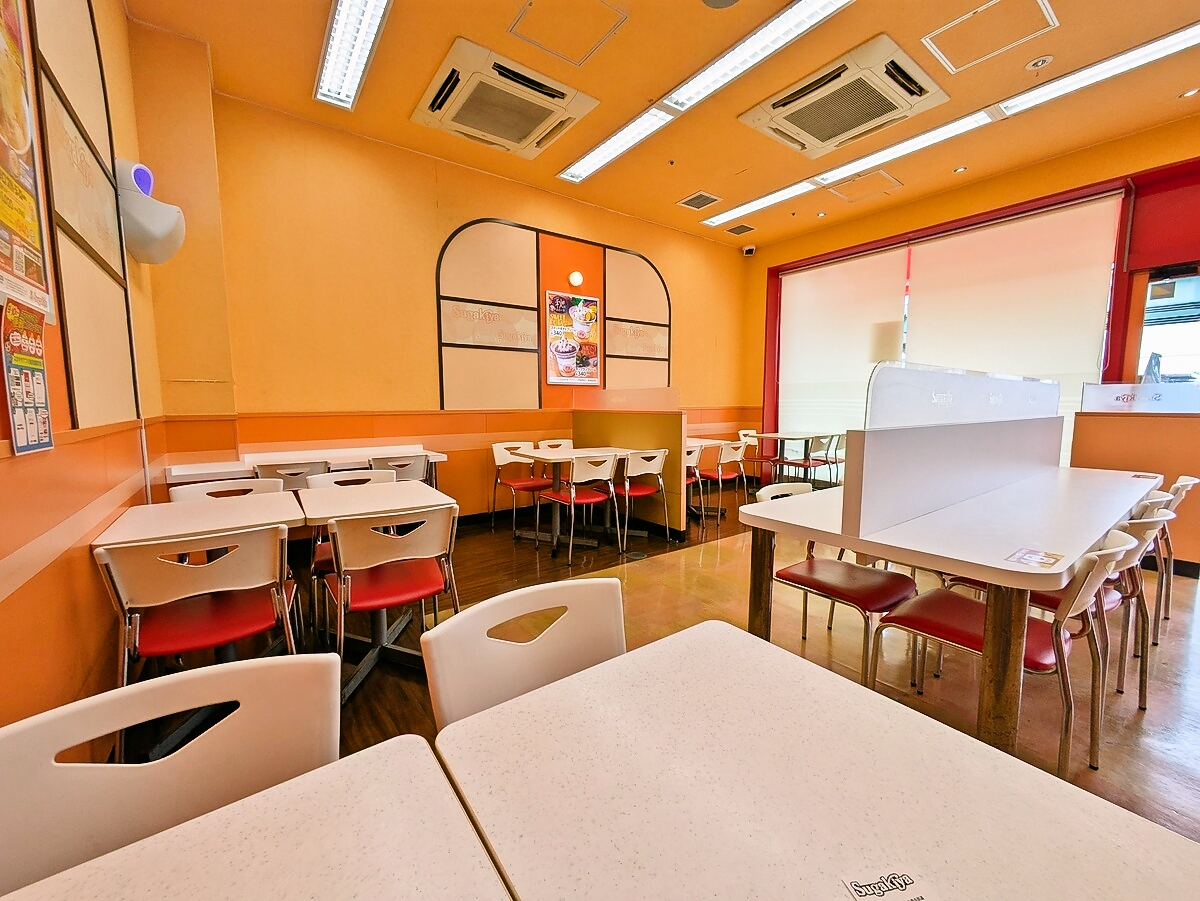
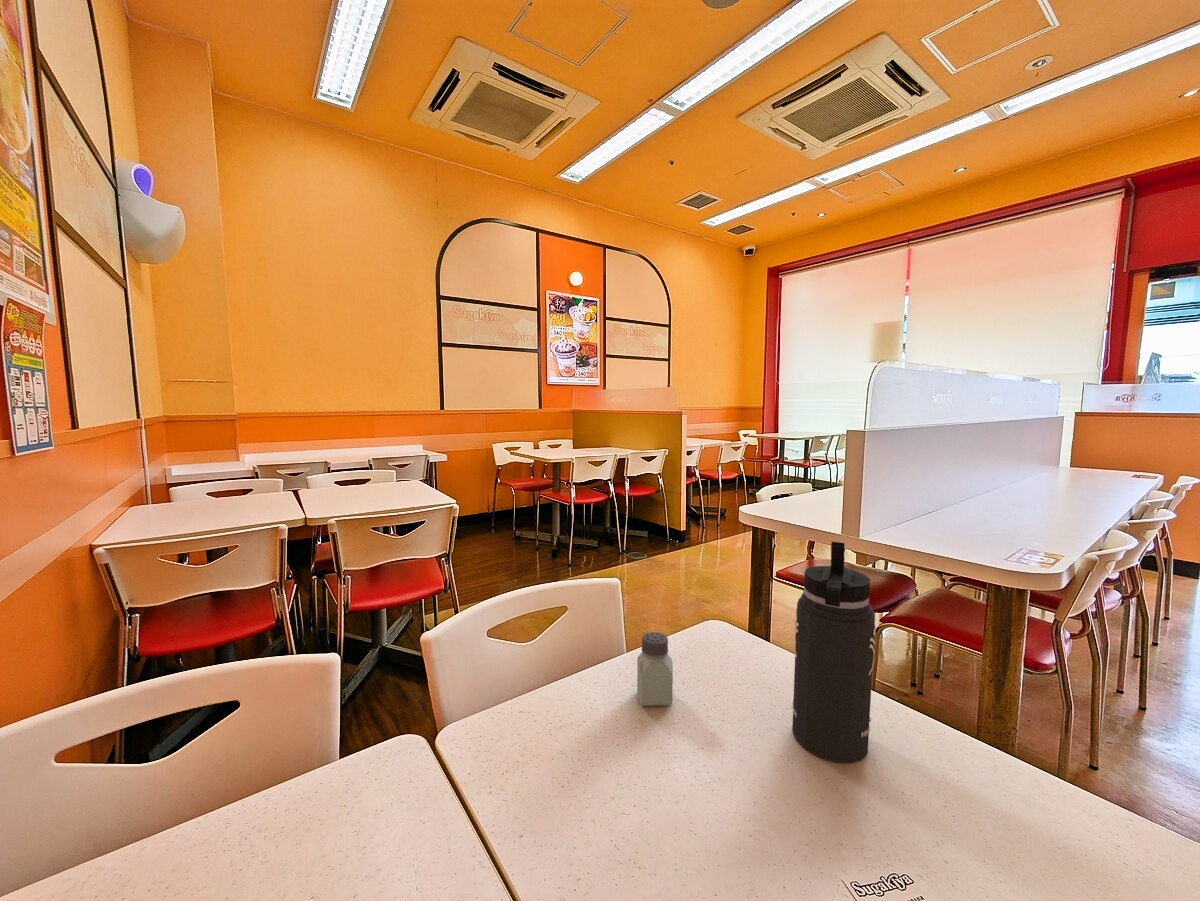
+ thermos bottle (833, 645)
+ saltshaker (654, 667)
